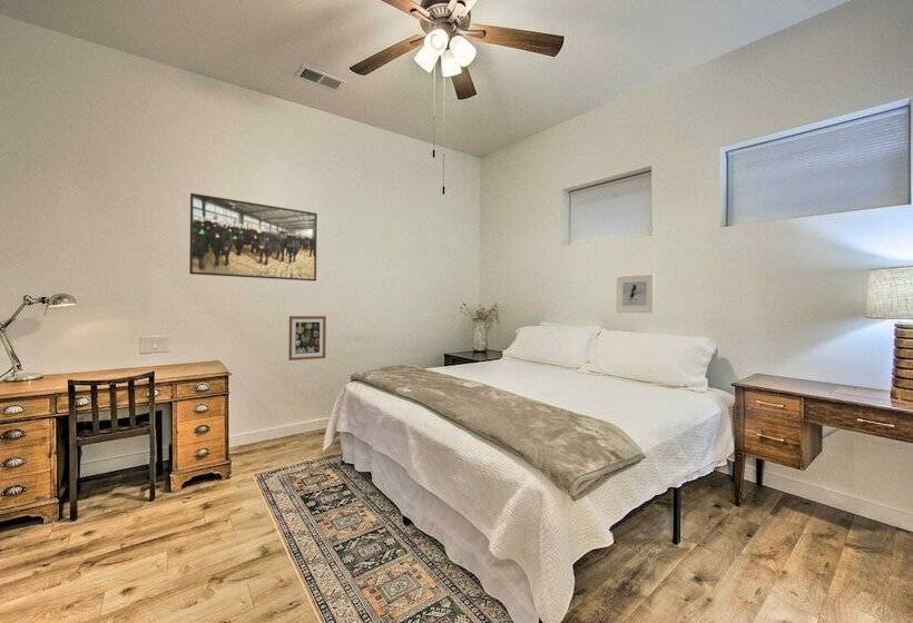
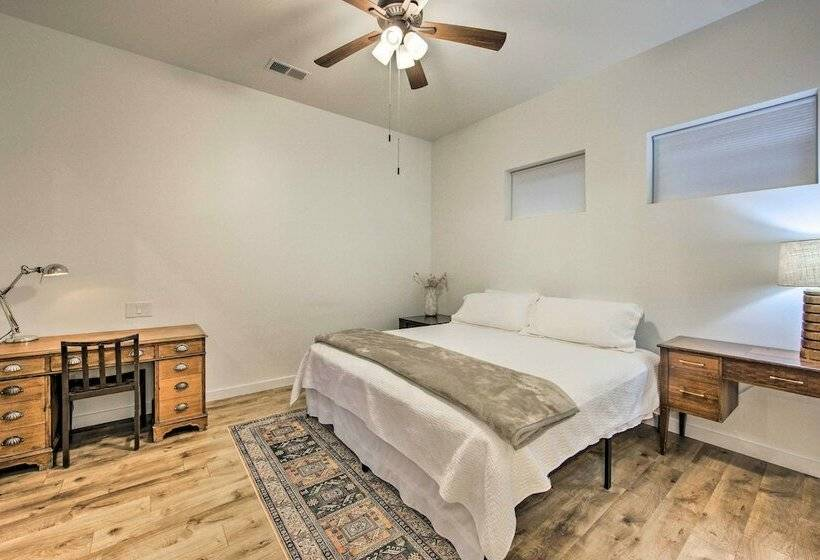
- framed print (258, 240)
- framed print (635, 294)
- wall art (307, 337)
